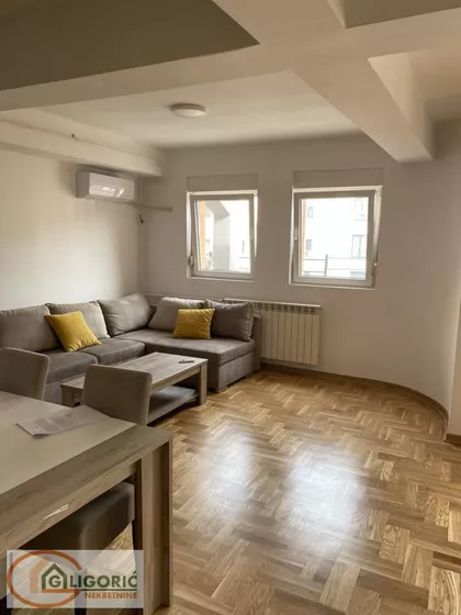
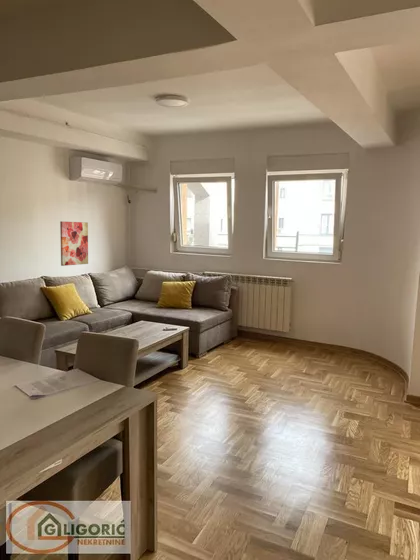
+ wall art (74, 243)
